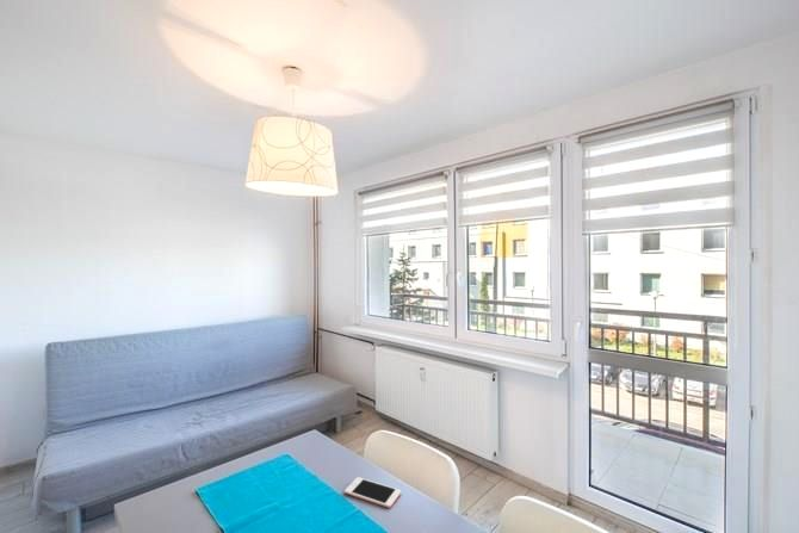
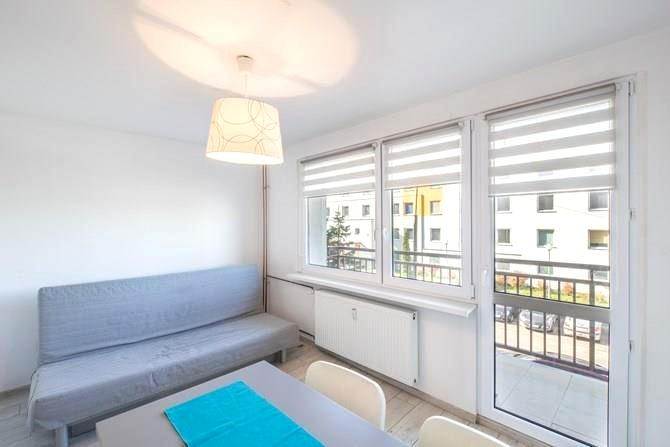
- cell phone (372, 491)
